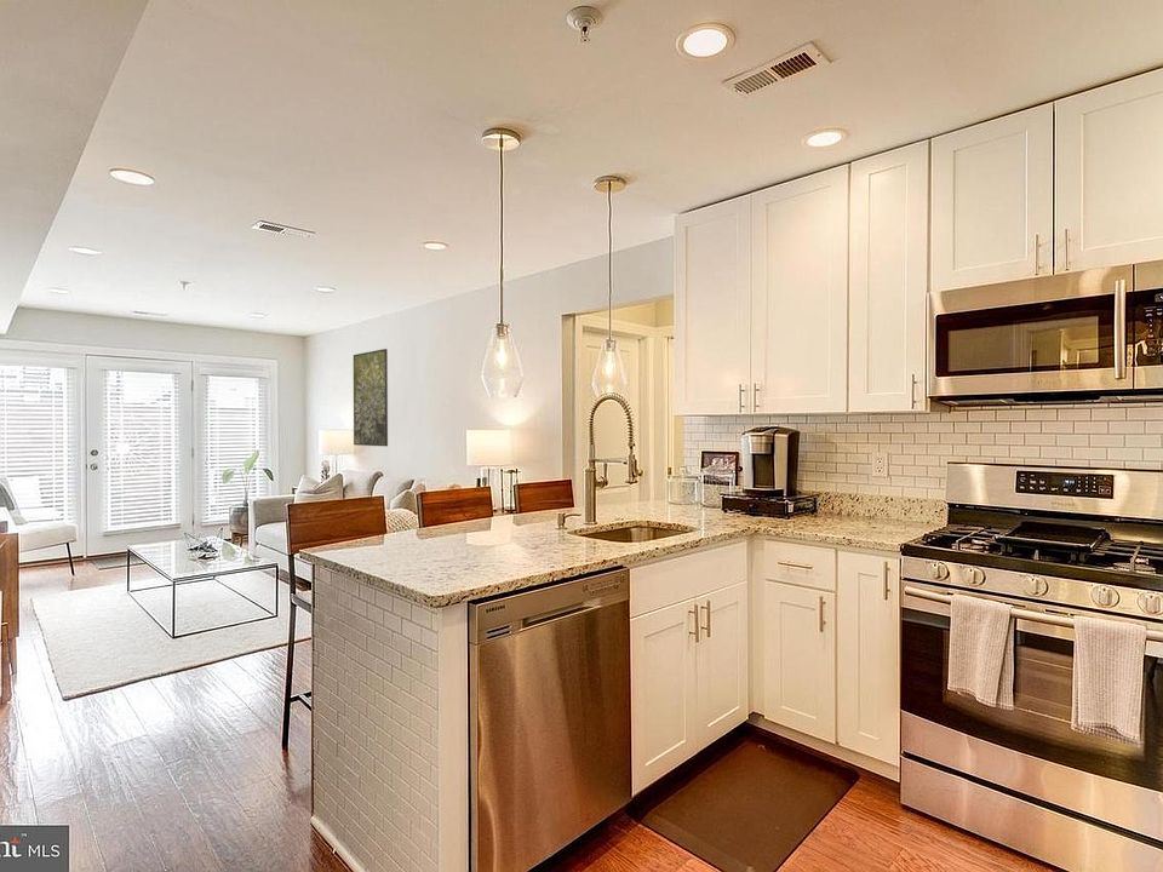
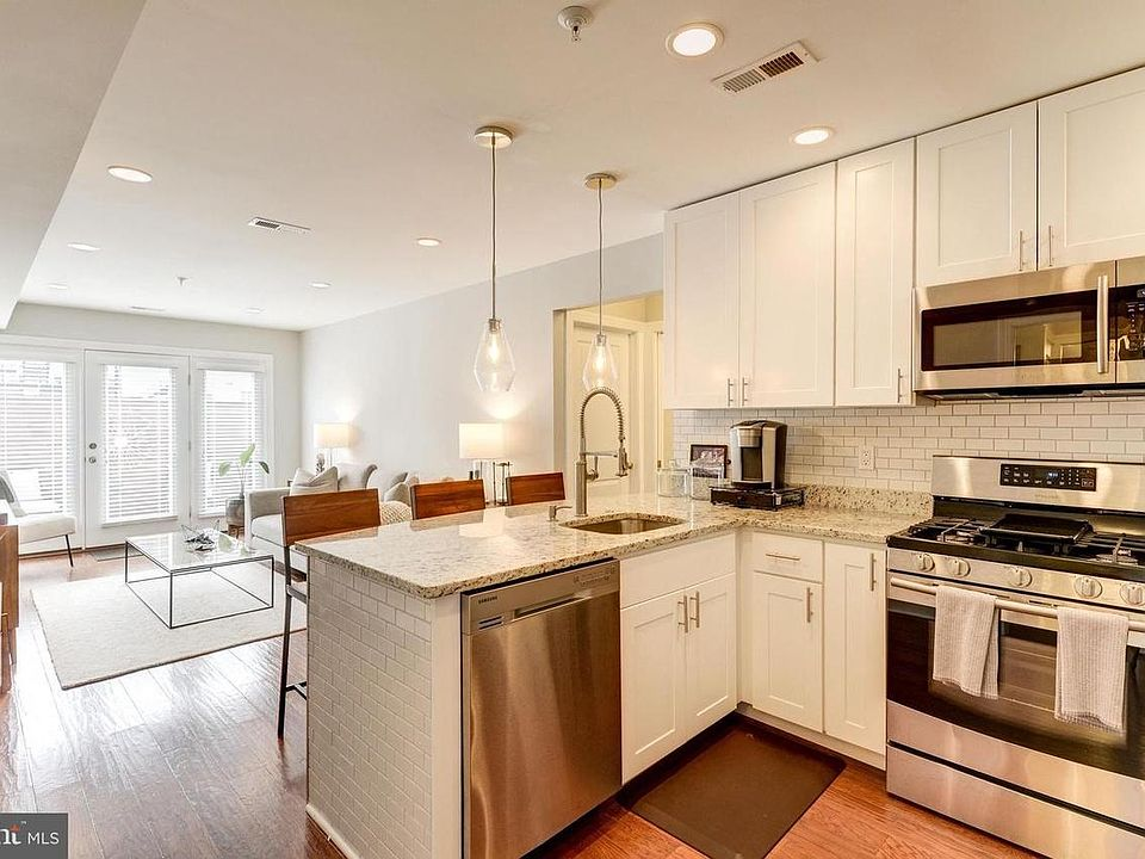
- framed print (369, 398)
